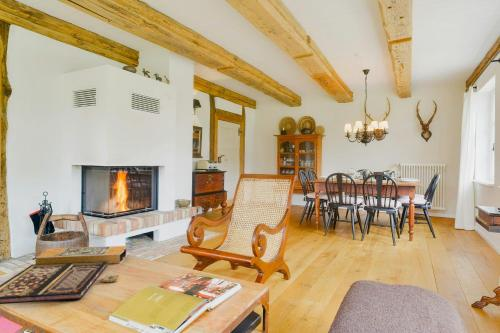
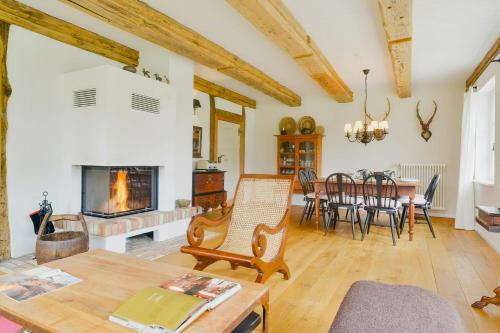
- board game (73, 268)
